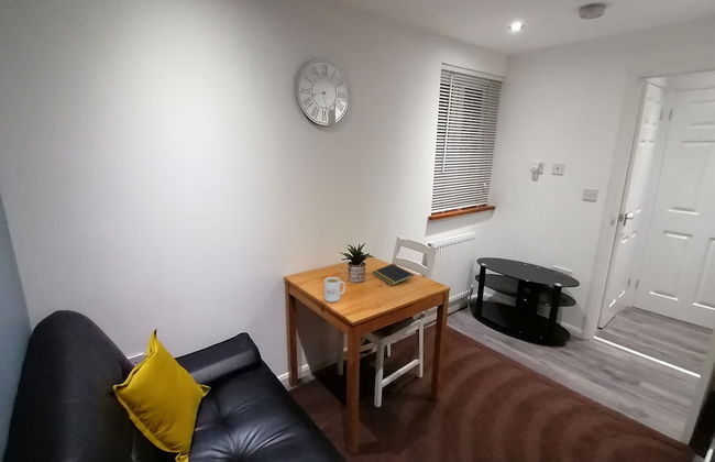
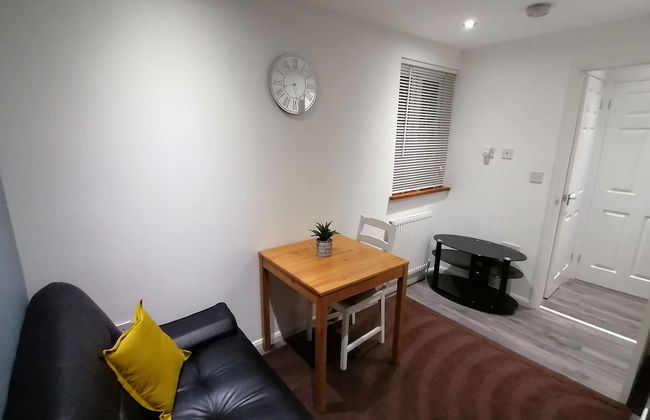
- mug (334, 288)
- notepad (392, 273)
